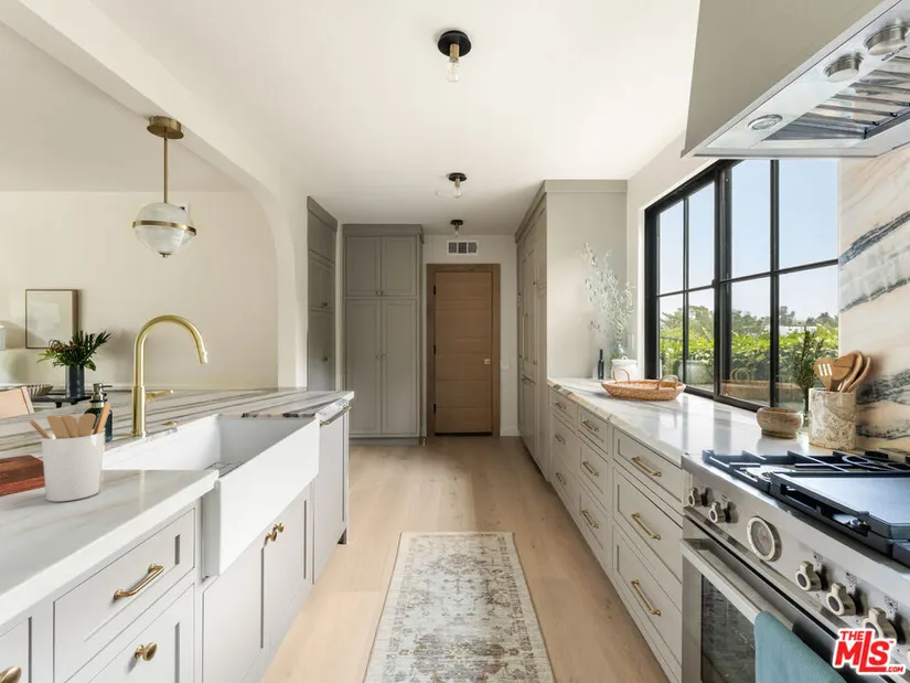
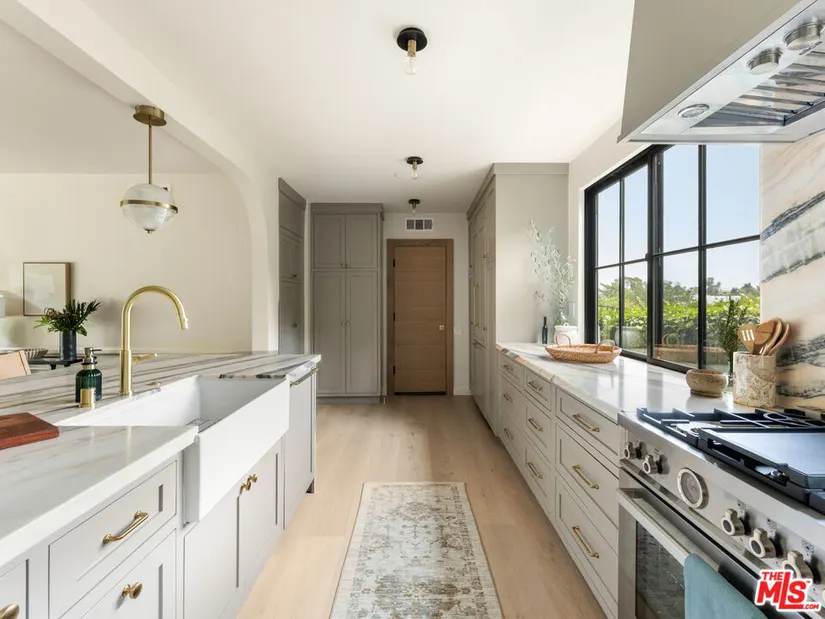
- utensil holder (73, 451)
